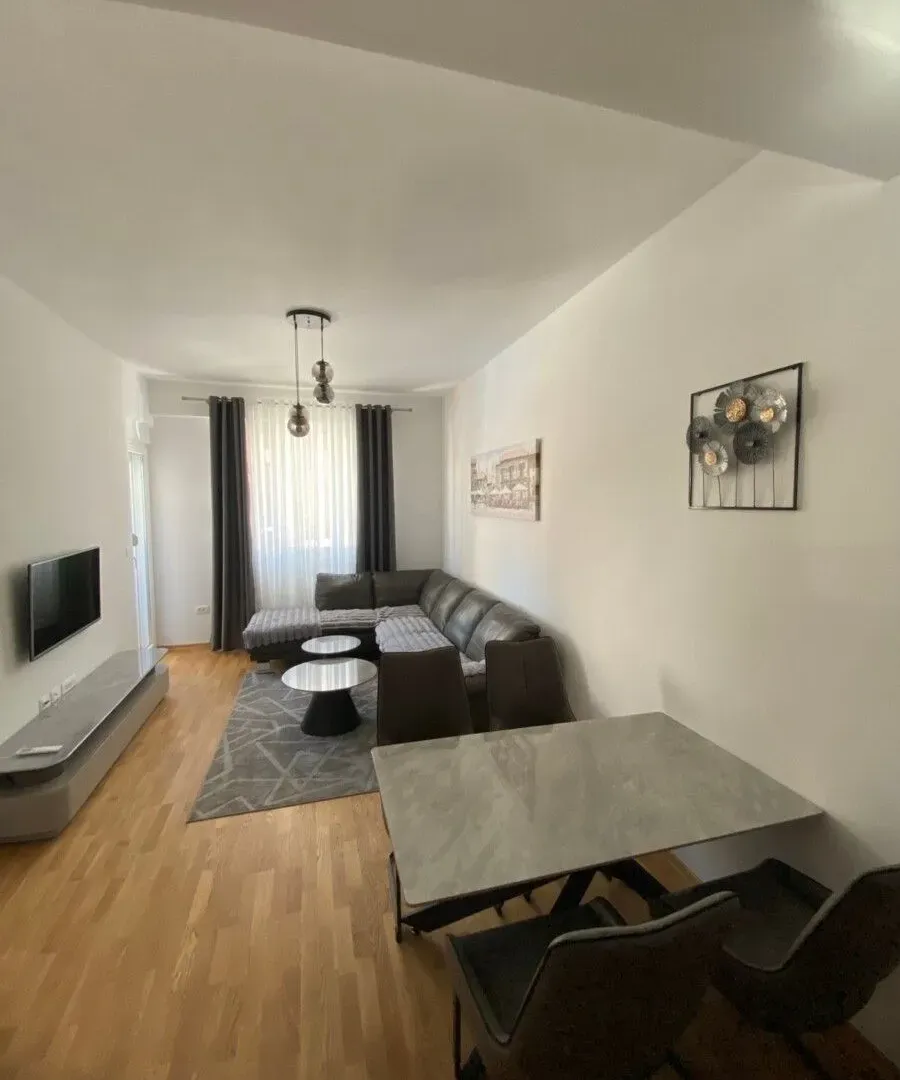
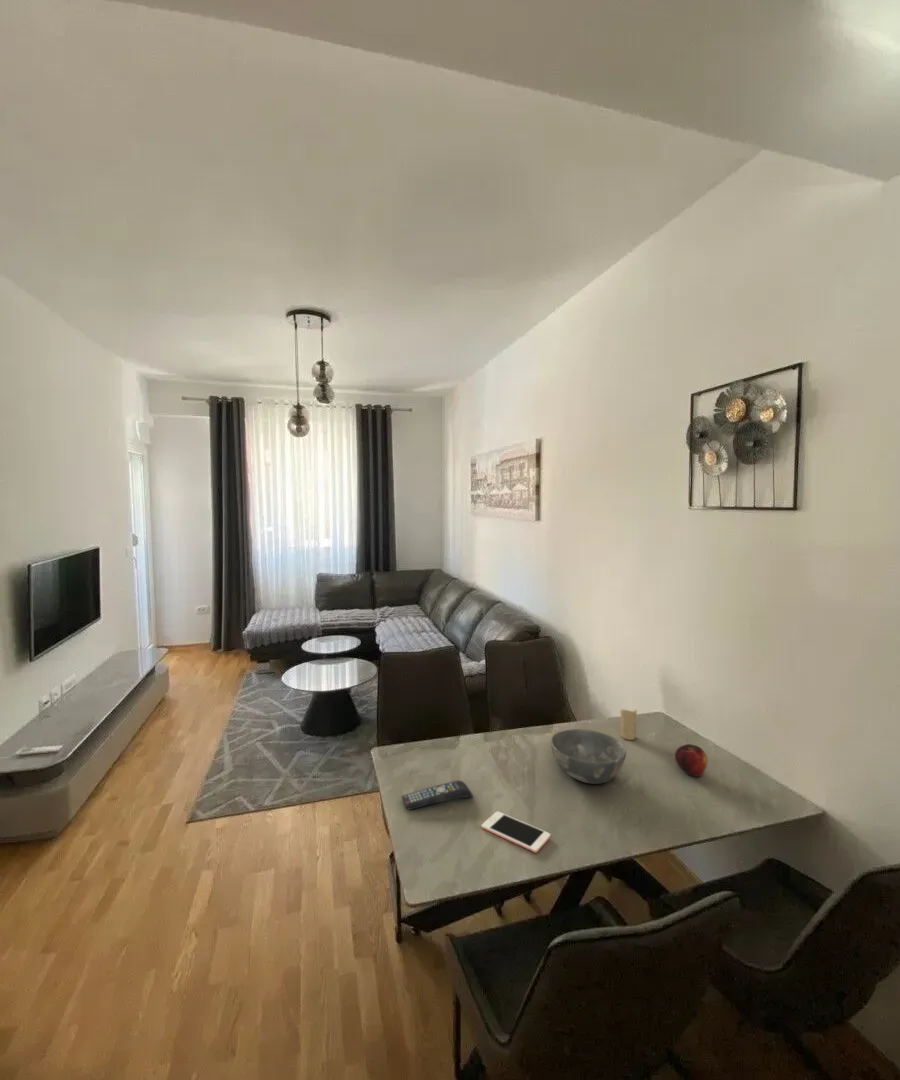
+ bowl (587, 759)
+ remote control (437, 794)
+ candle (628, 722)
+ fruit (690, 759)
+ cell phone (515, 830)
